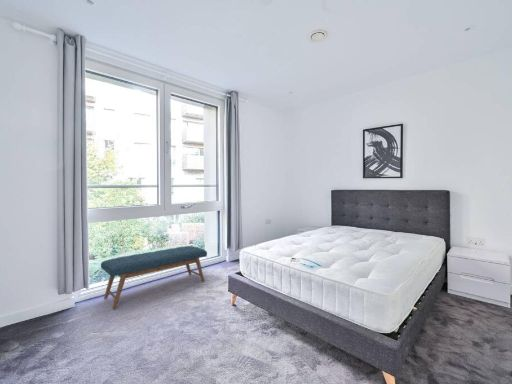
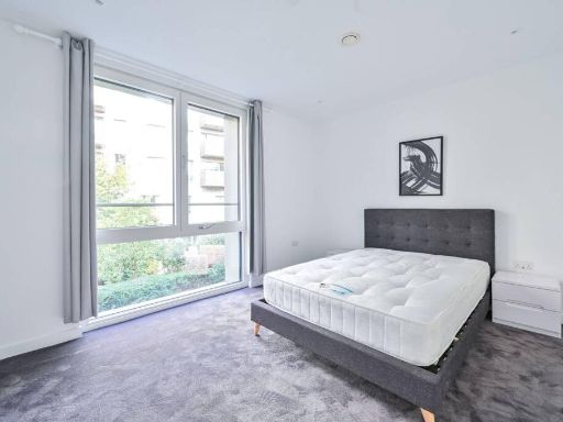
- bench (158, 270)
